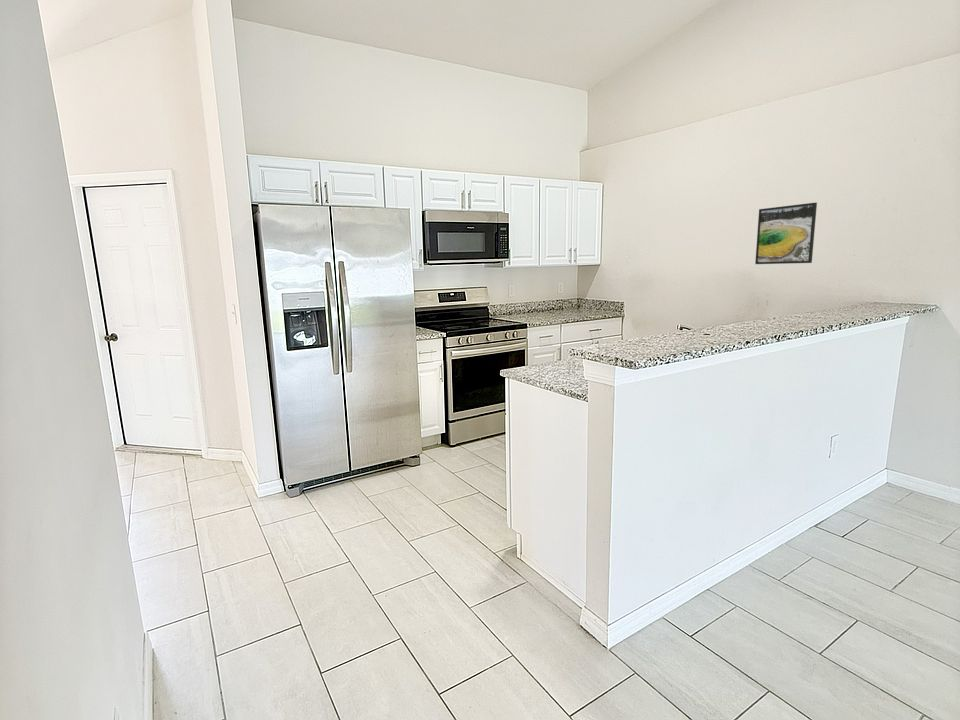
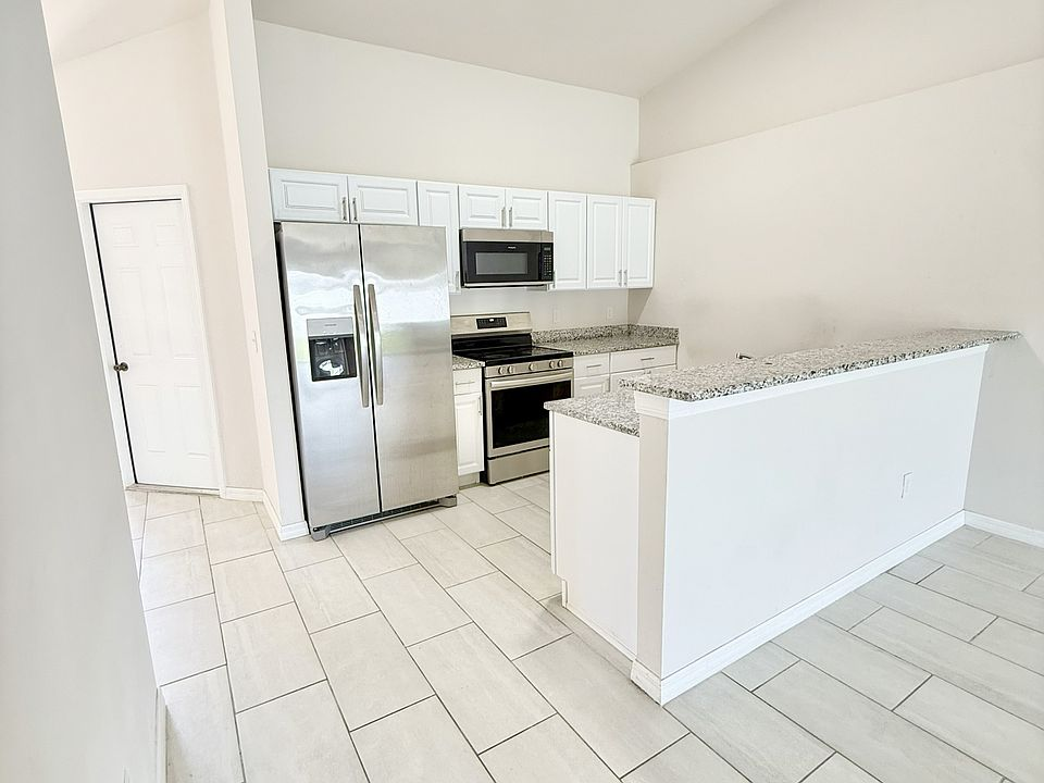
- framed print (784, 235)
